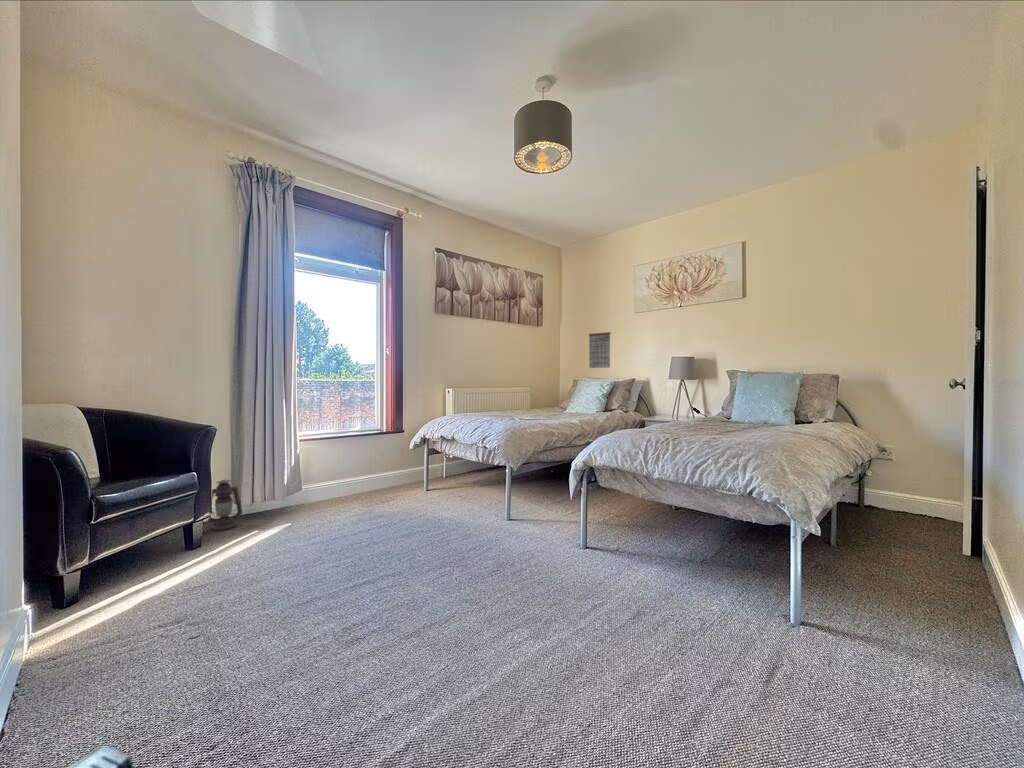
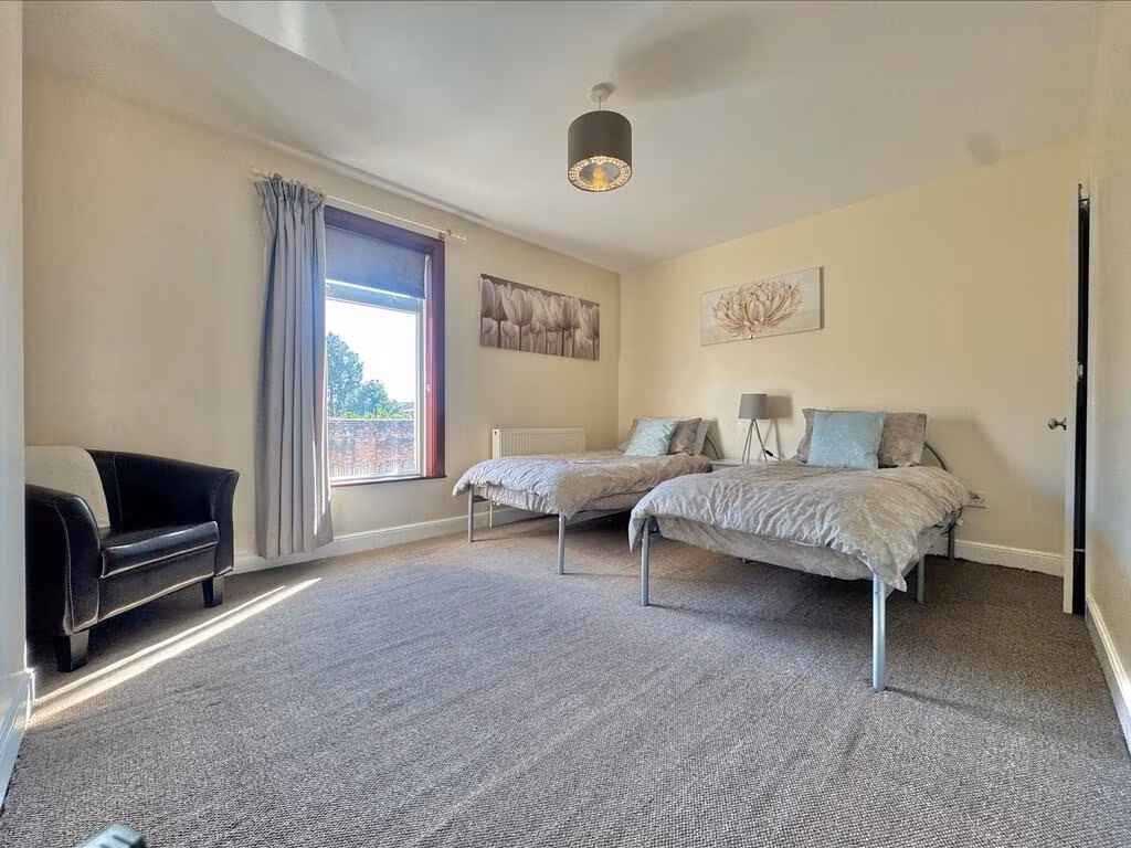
- calendar (599, 346)
- lantern (223, 502)
